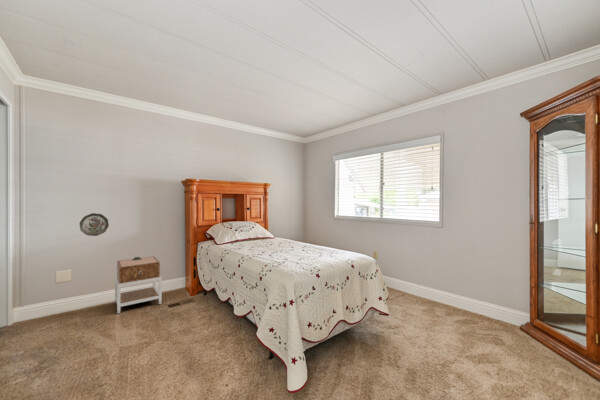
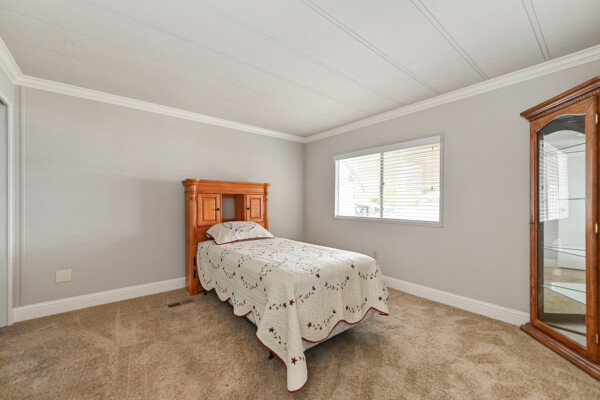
- nightstand (138, 280)
- decorative plate (94, 224)
